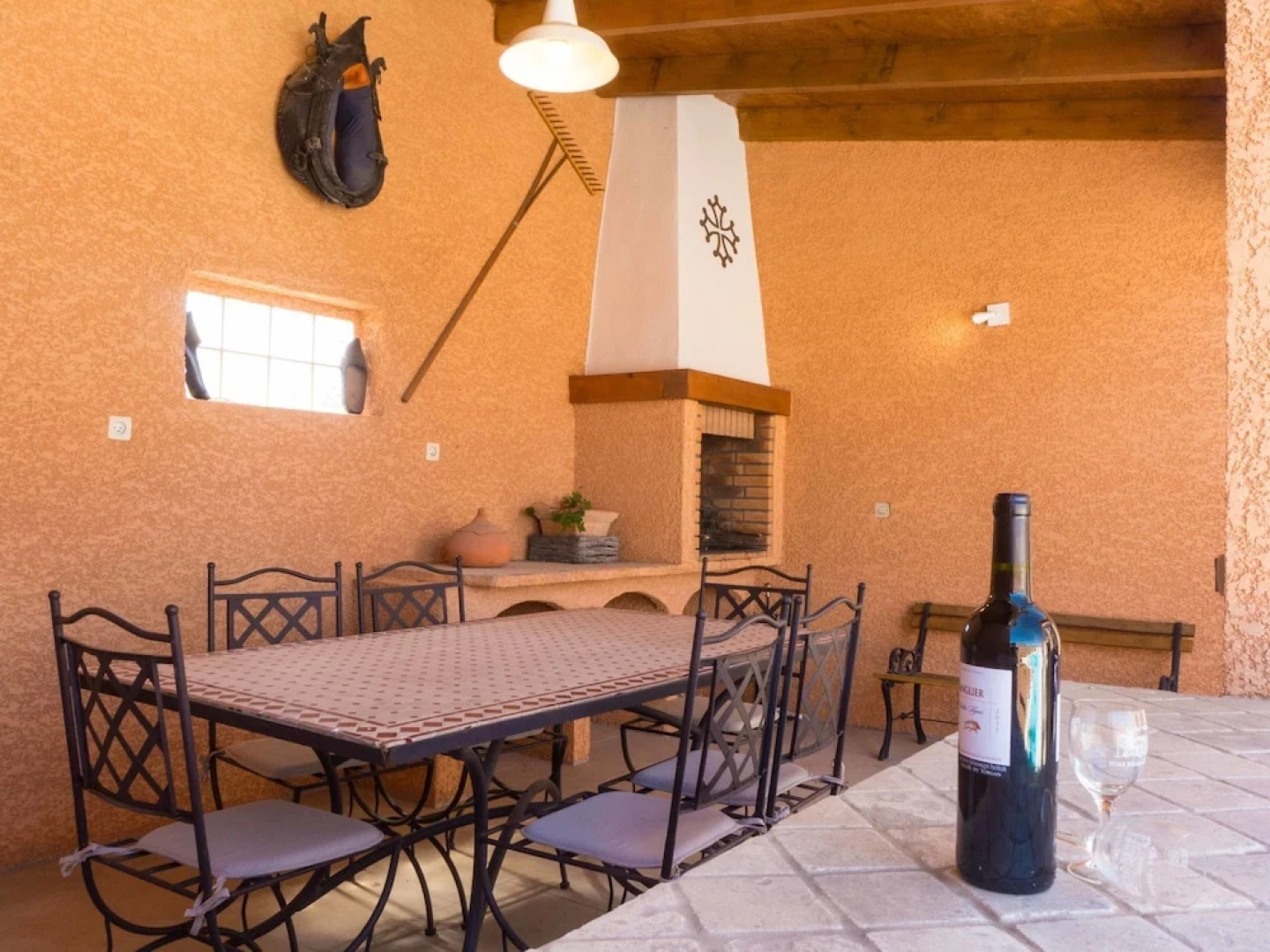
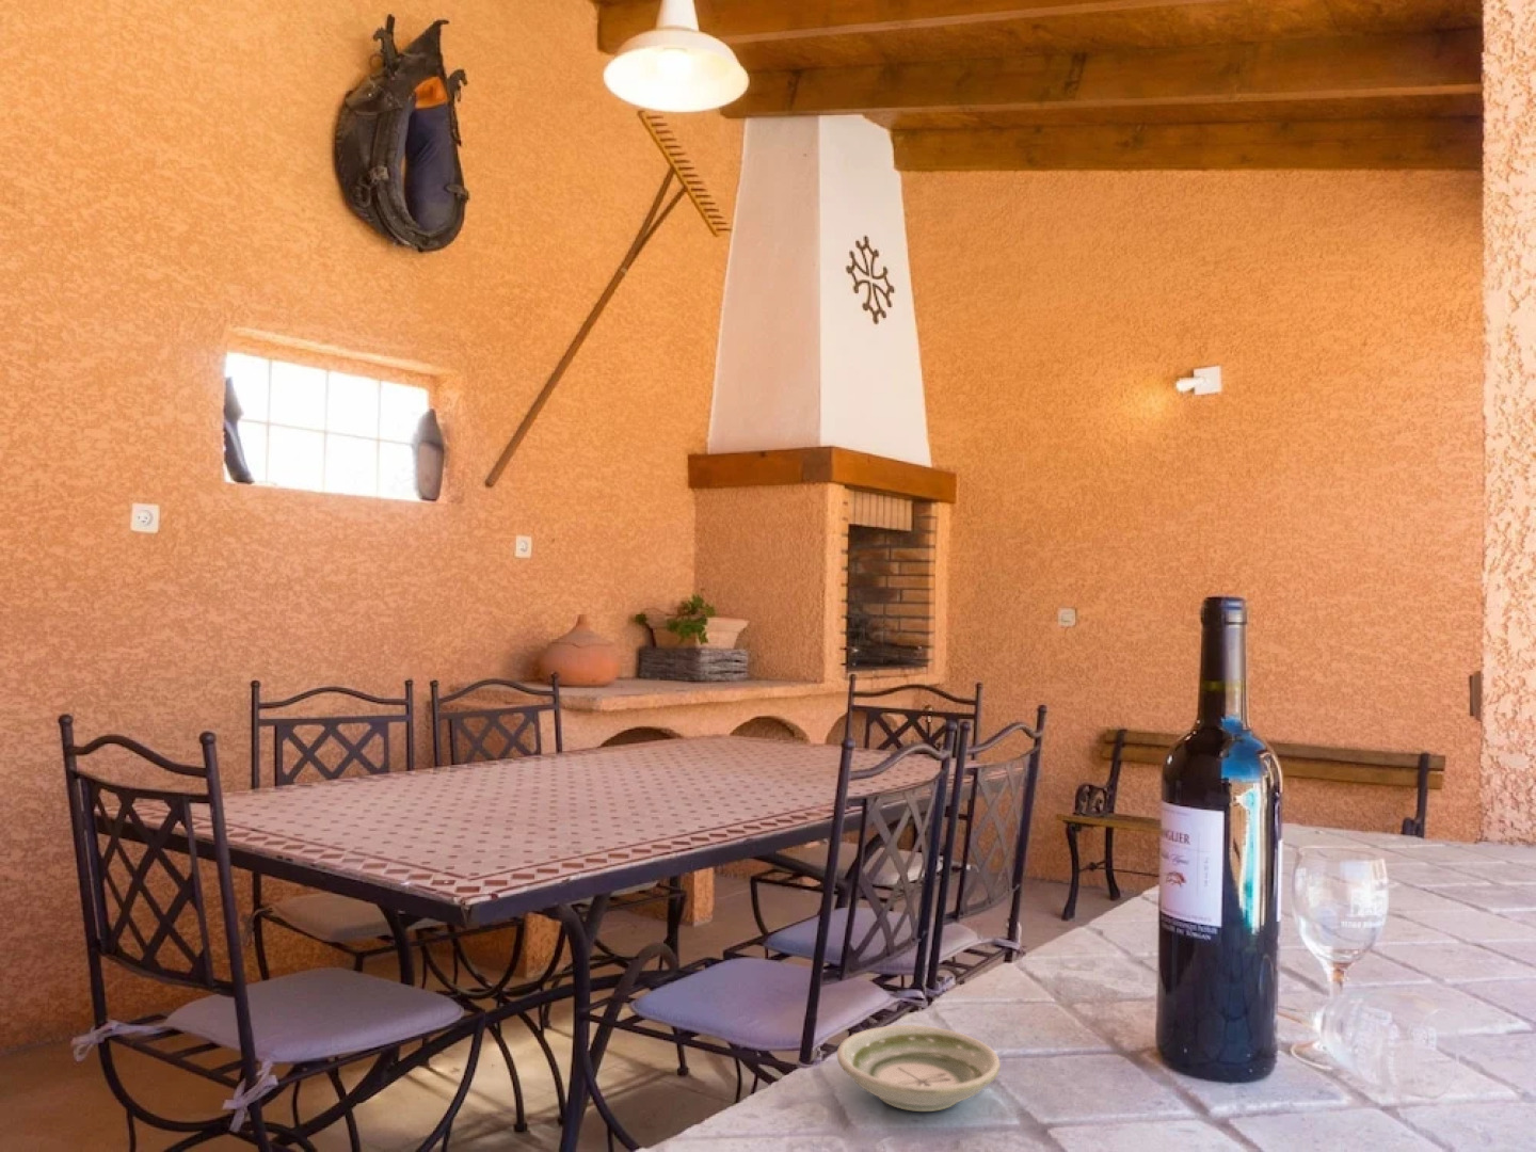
+ saucer (917, 1073)
